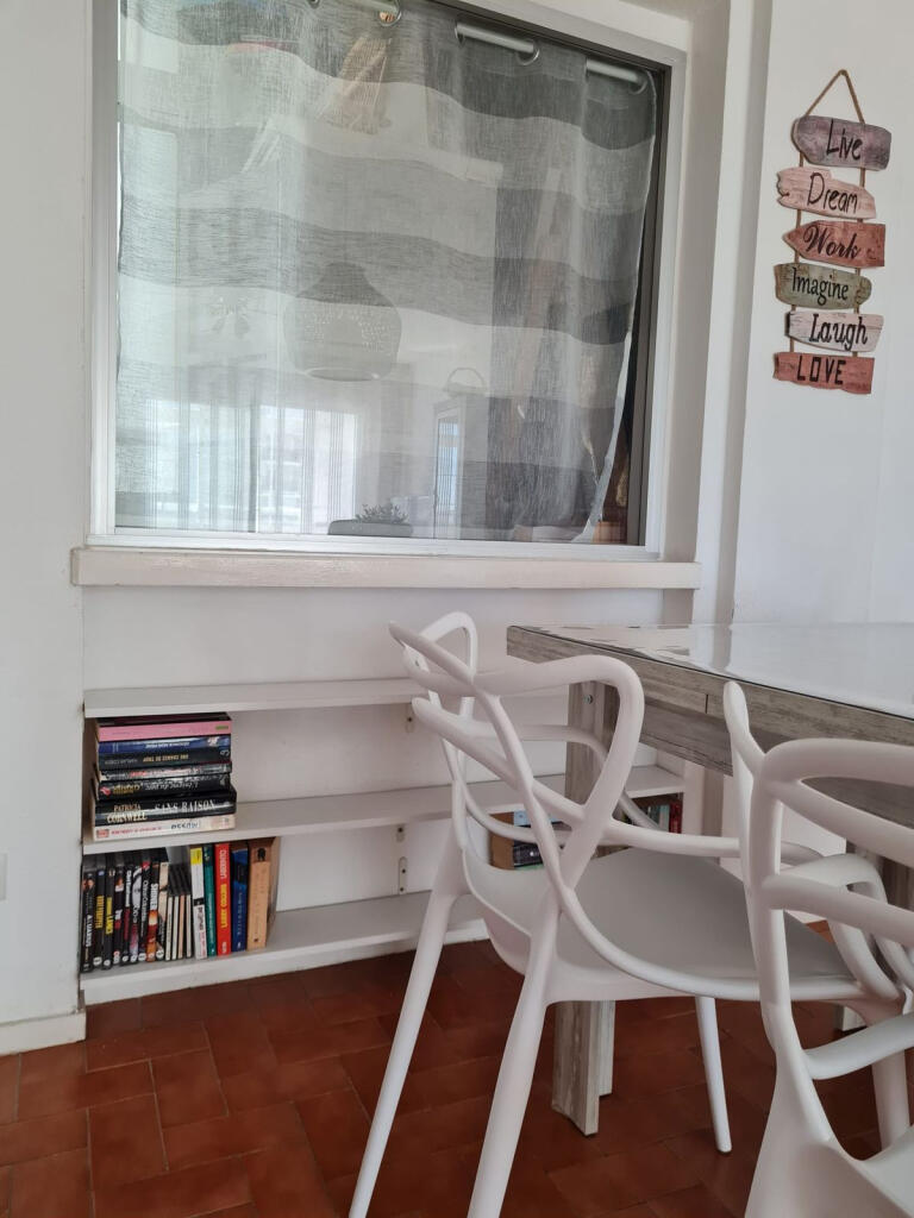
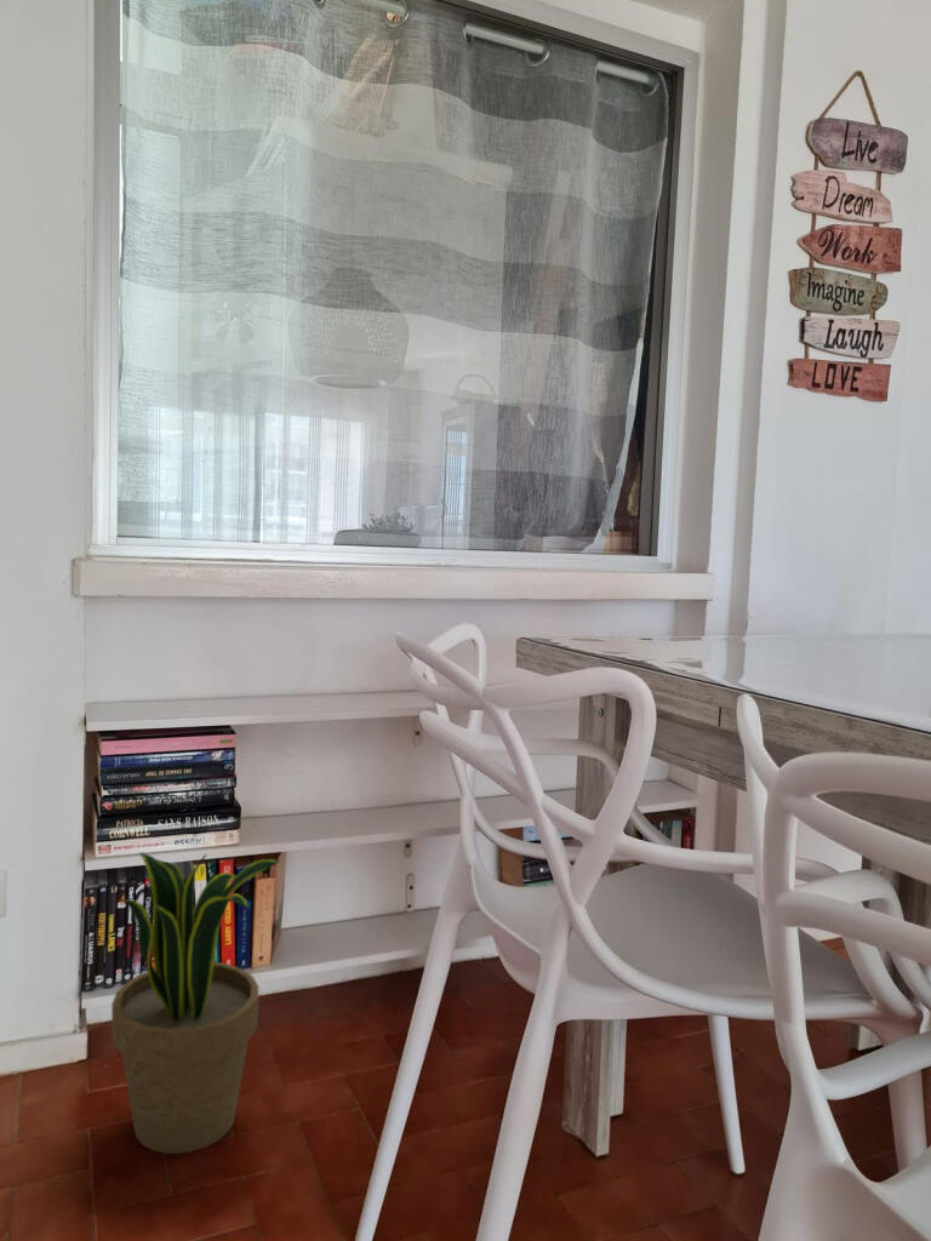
+ potted plant (199, 984)
